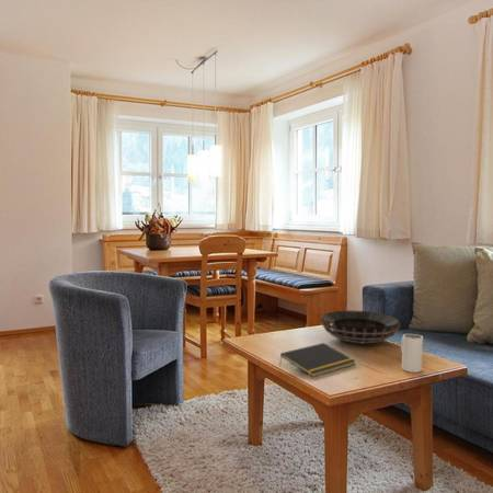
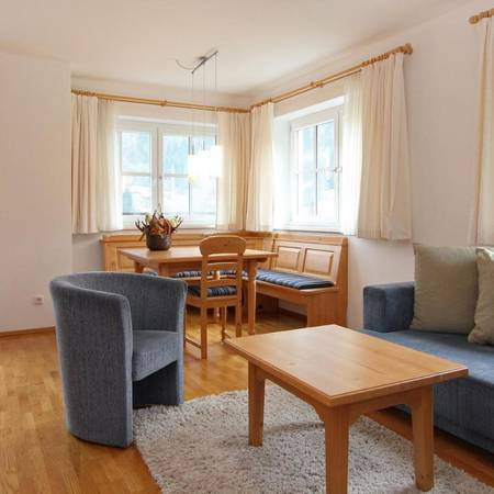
- decorative bowl (358, 329)
- notepad (318, 358)
- mug (410, 351)
